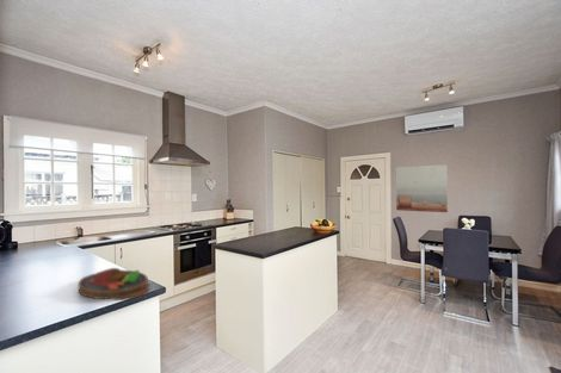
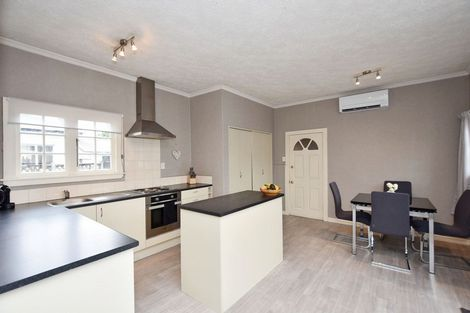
- wall art (420, 188)
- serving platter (113, 278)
